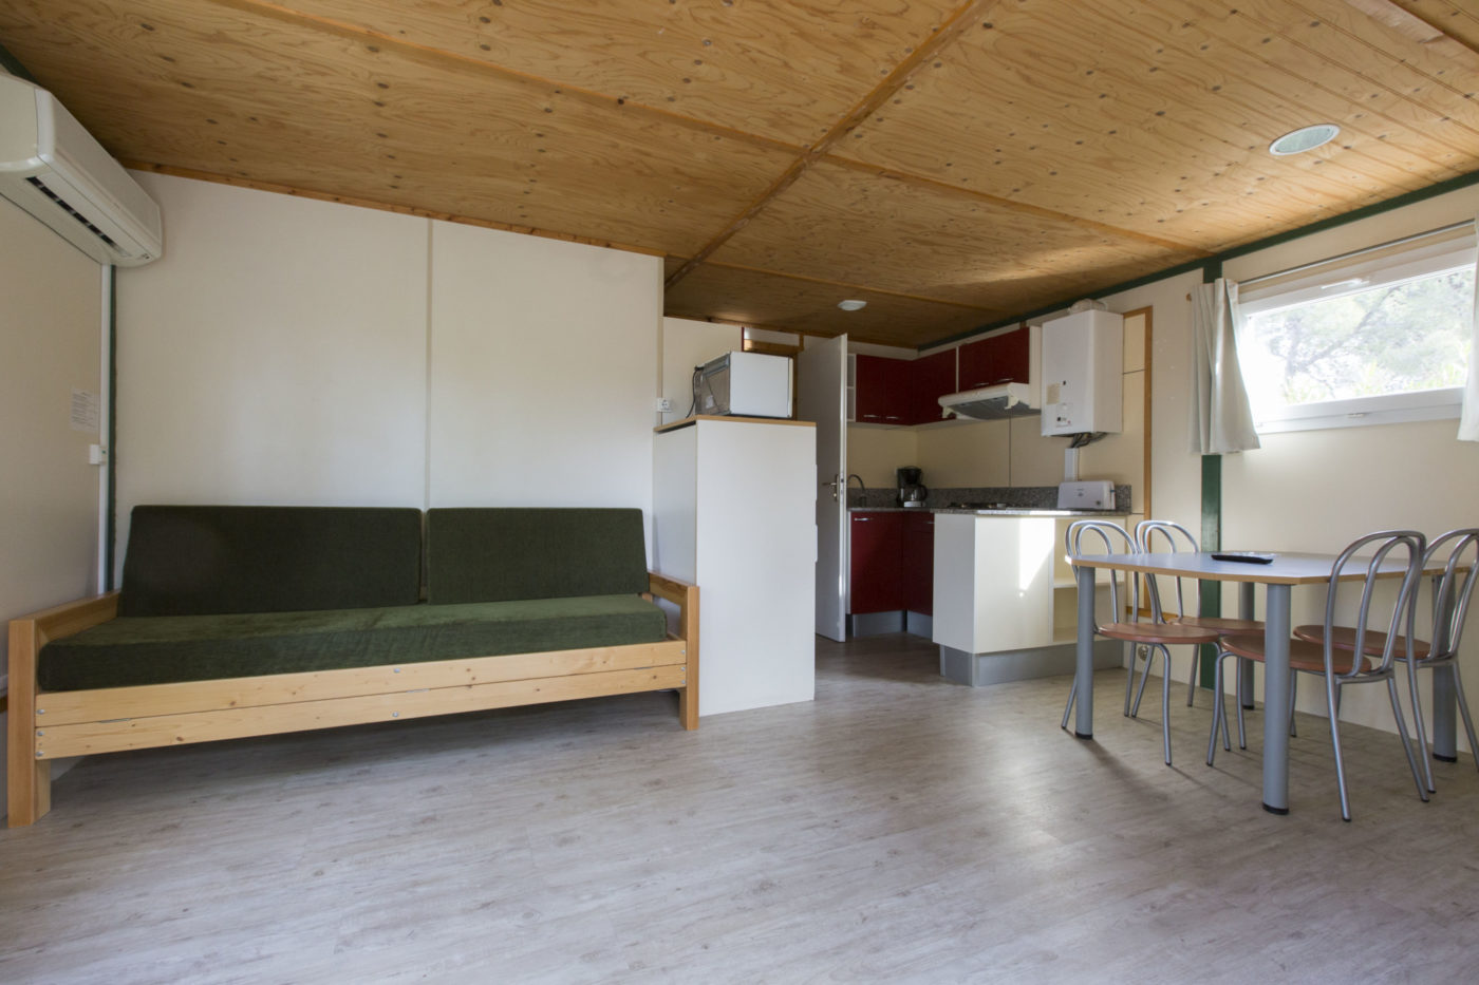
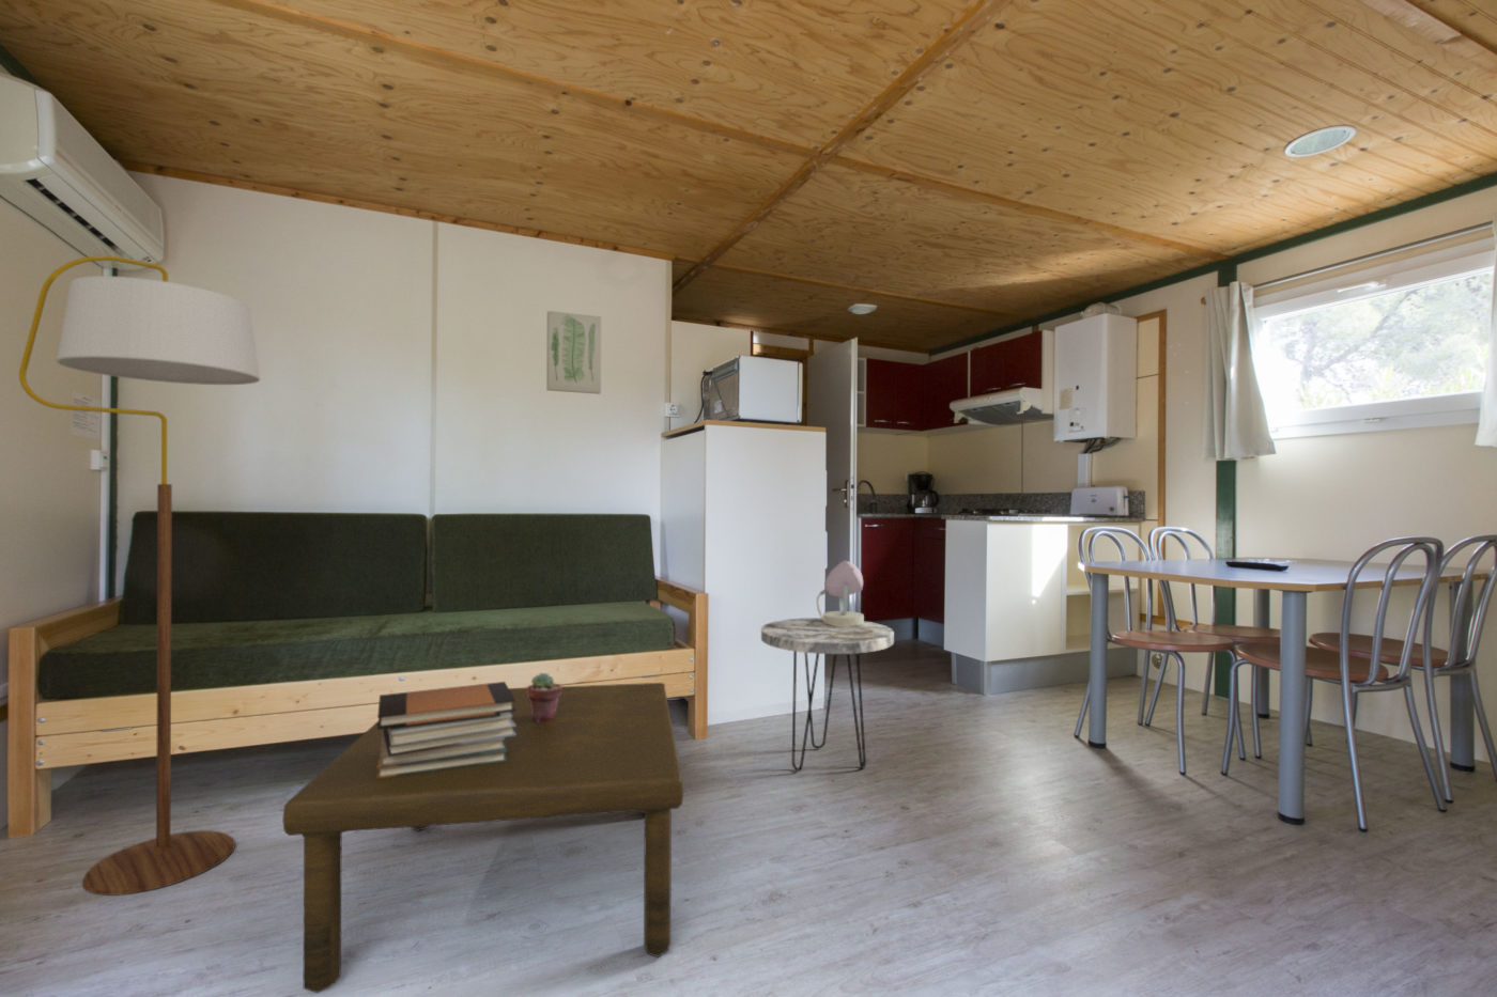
+ book stack (447, 725)
+ table lamp (845, 595)
+ potted succulent (543, 694)
+ wall art (574, 353)
+ coffee table (520, 803)
+ floor lamp (157, 564)
+ side table (829, 695)
